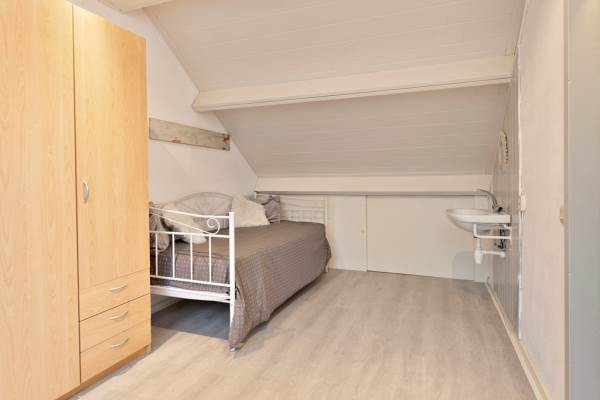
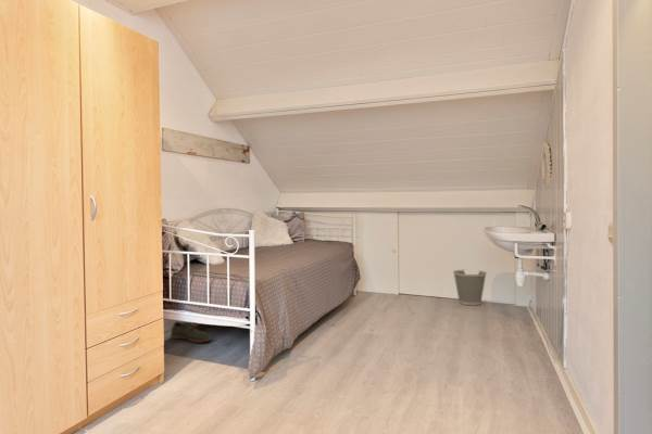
+ shoe (191, 330)
+ wastebasket (469, 288)
